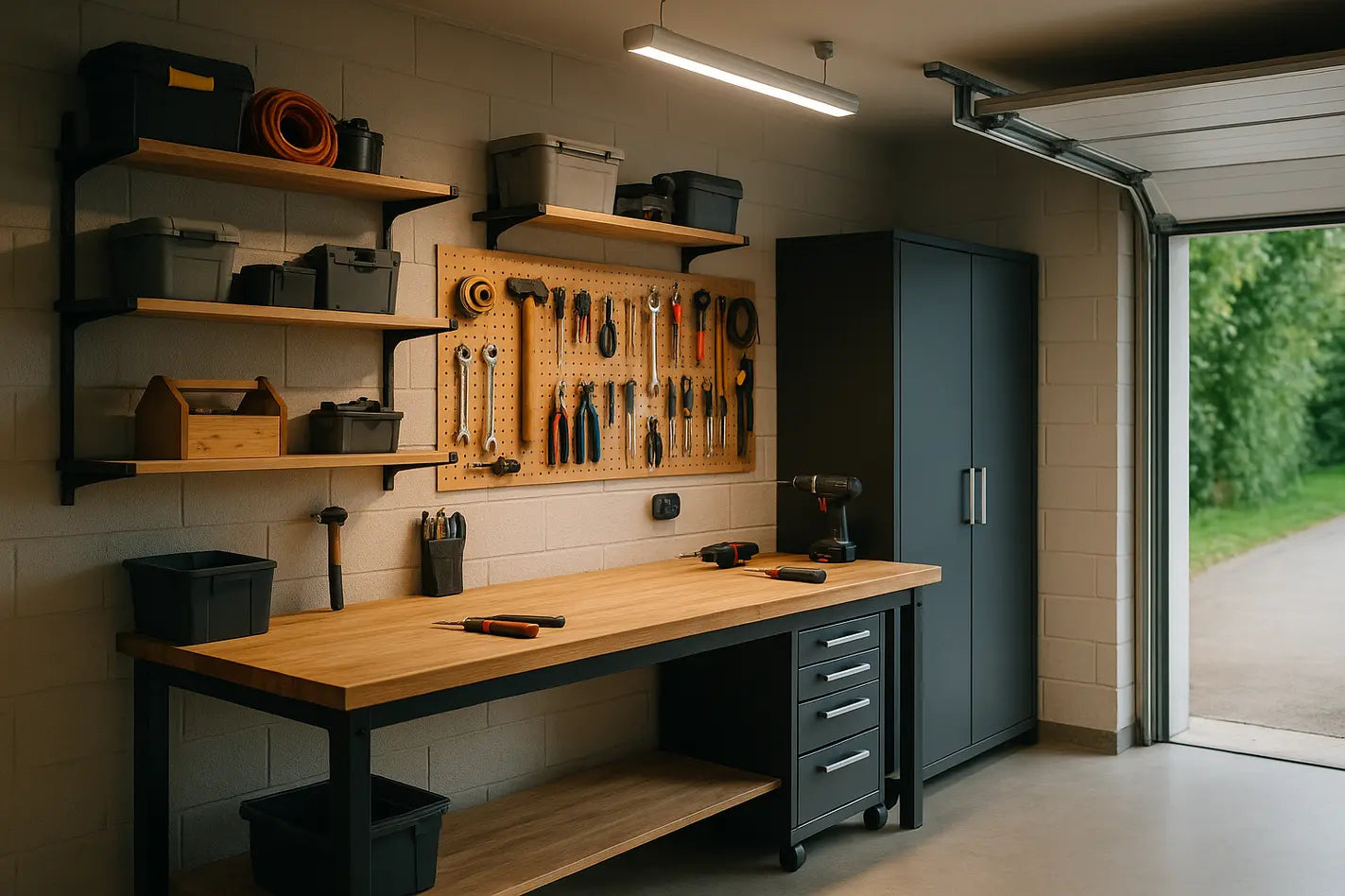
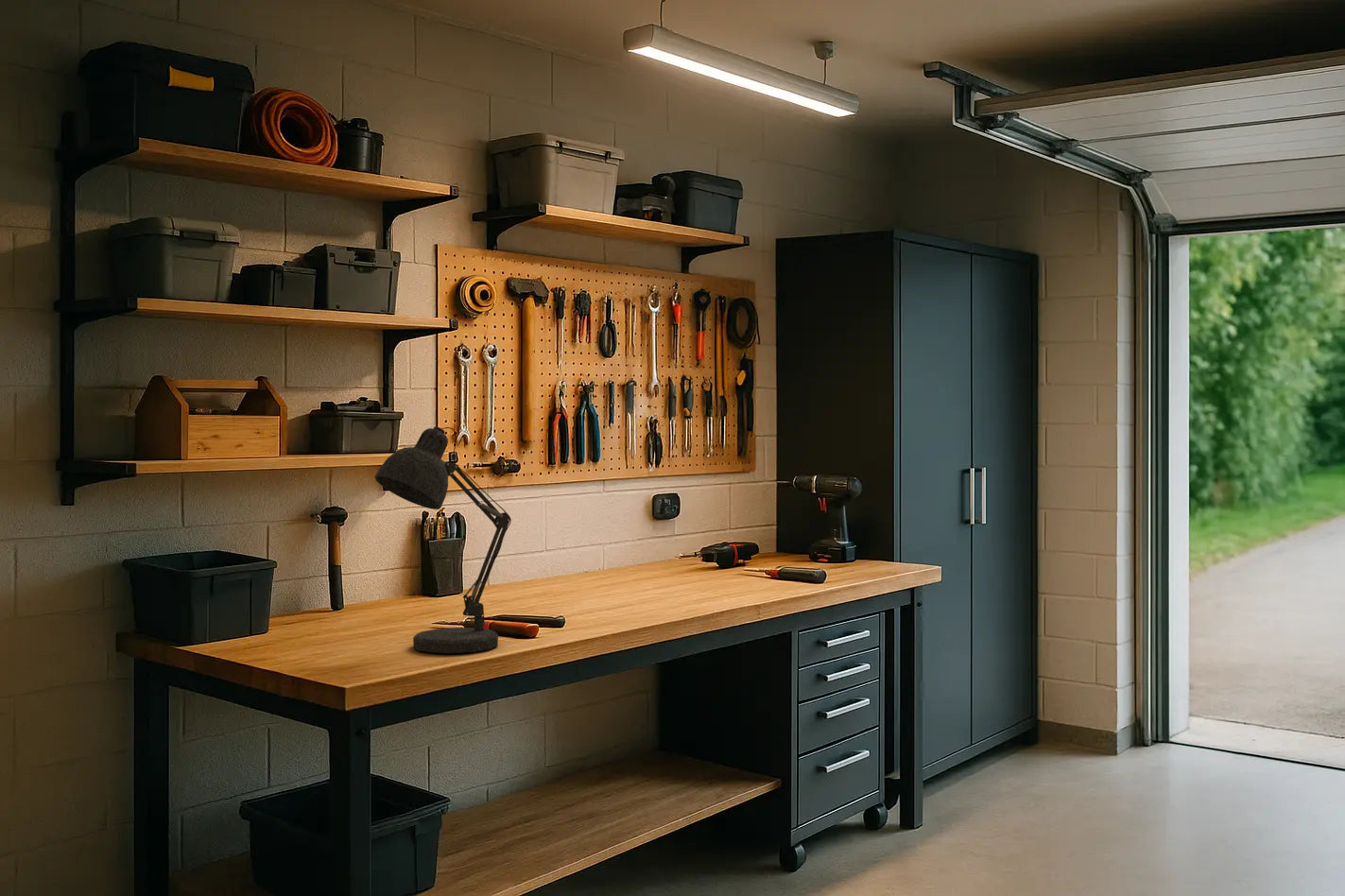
+ desk lamp (439, 508)
